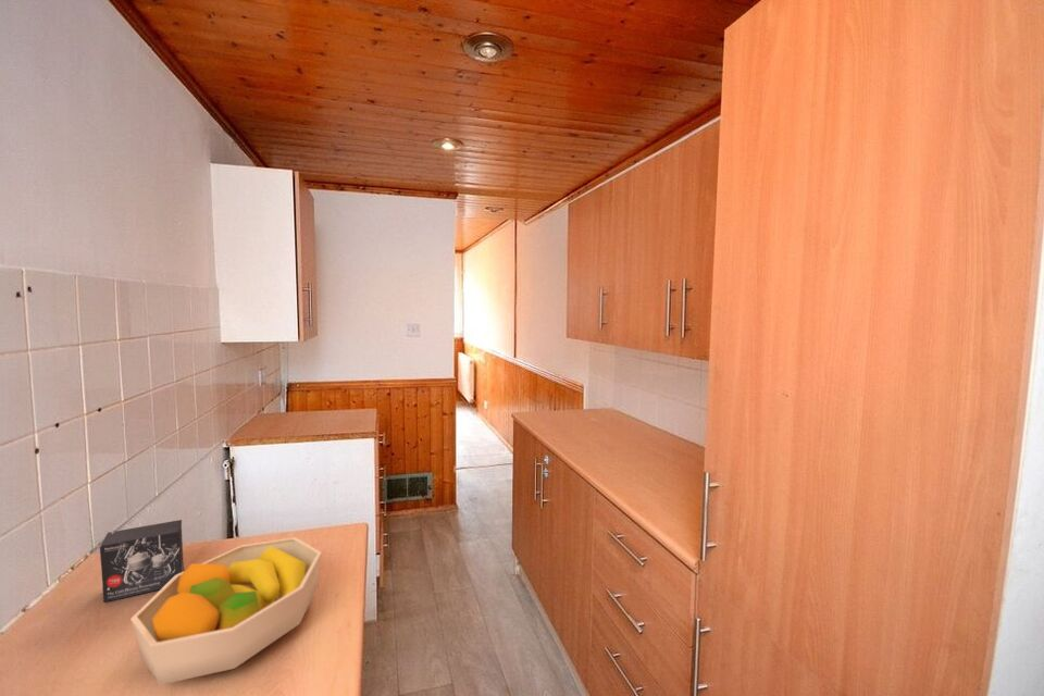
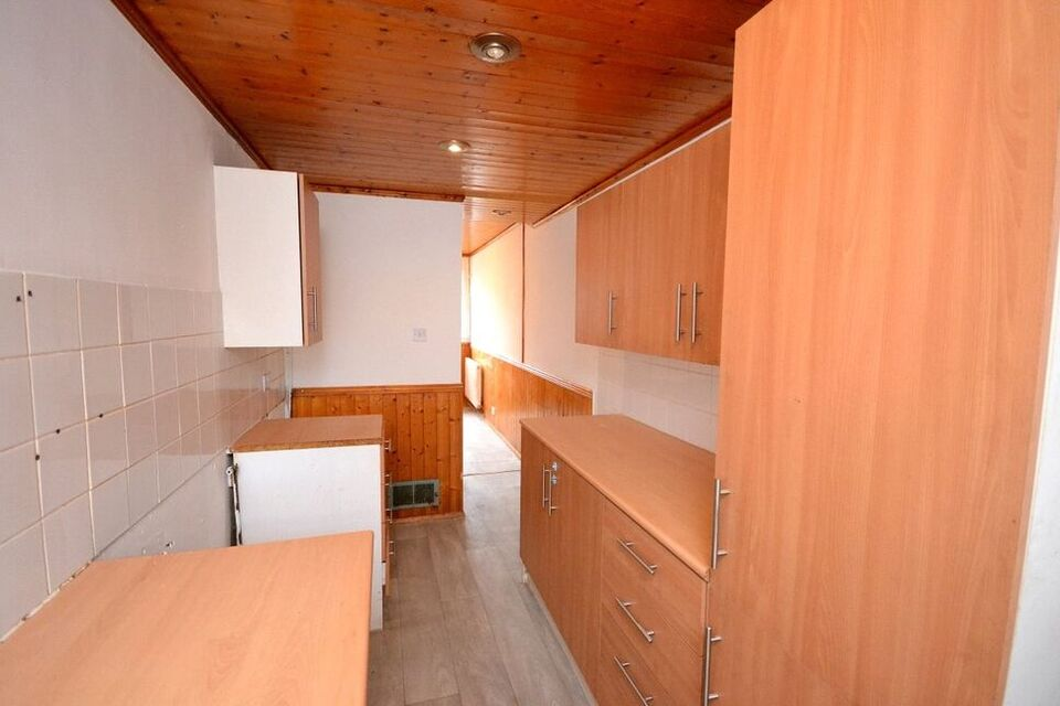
- small box (144, 558)
- fruit bowl (238, 594)
